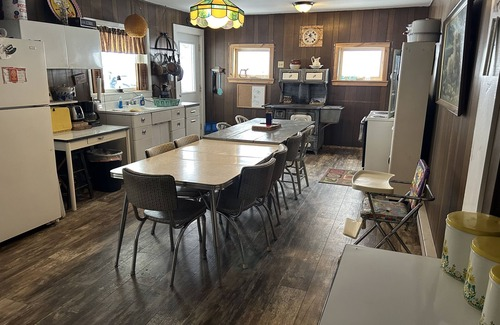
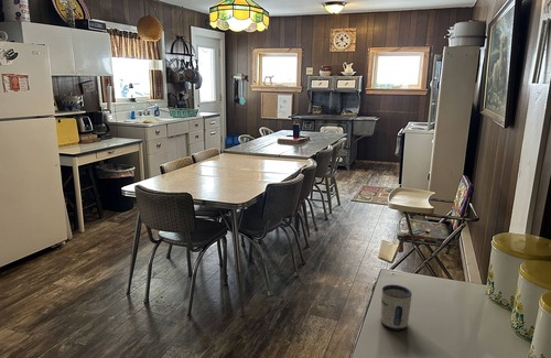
+ mug (395, 310)
